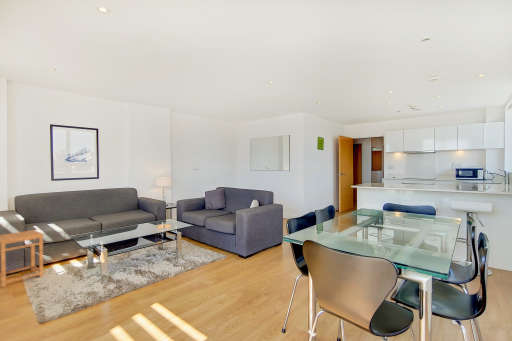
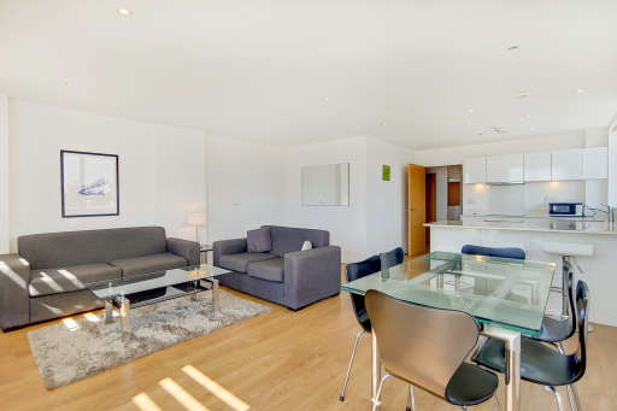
- side table (18, 248)
